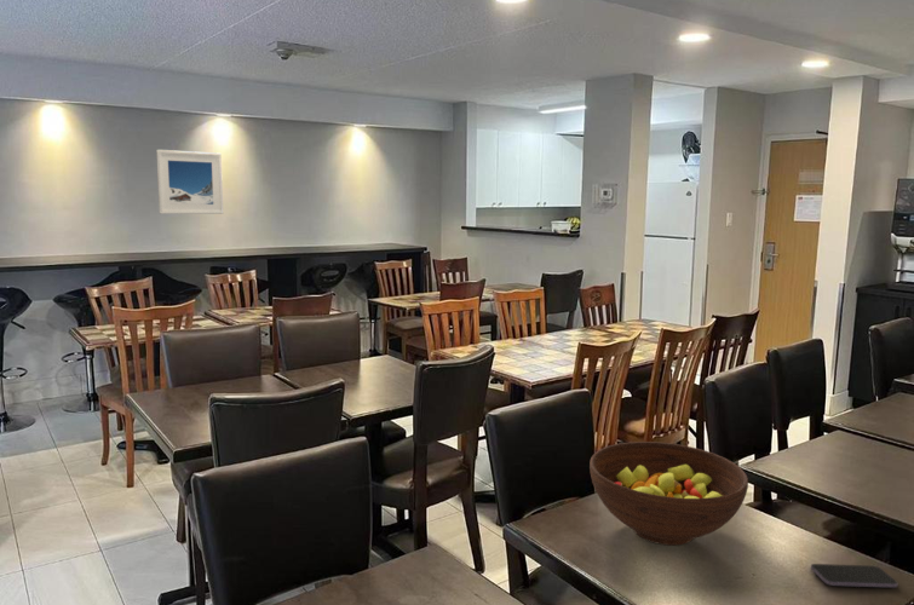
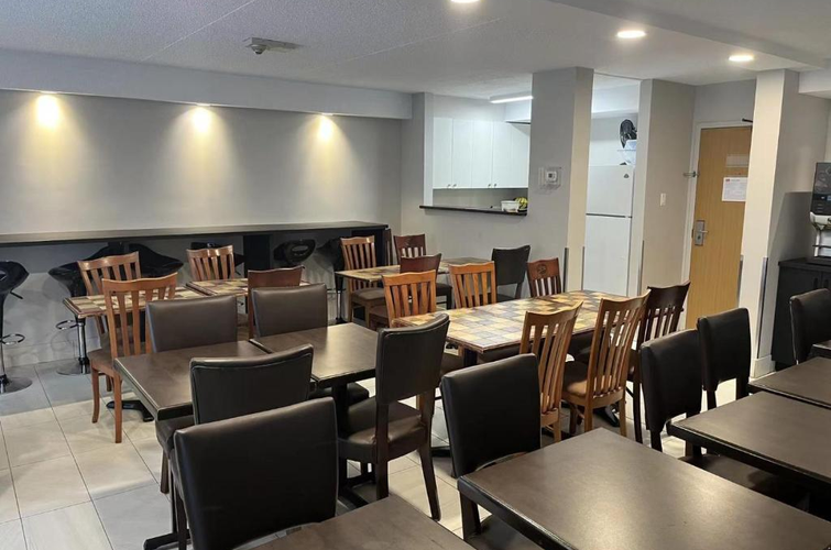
- fruit bowl (665, 500)
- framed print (190, 183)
- smartphone (852, 575)
